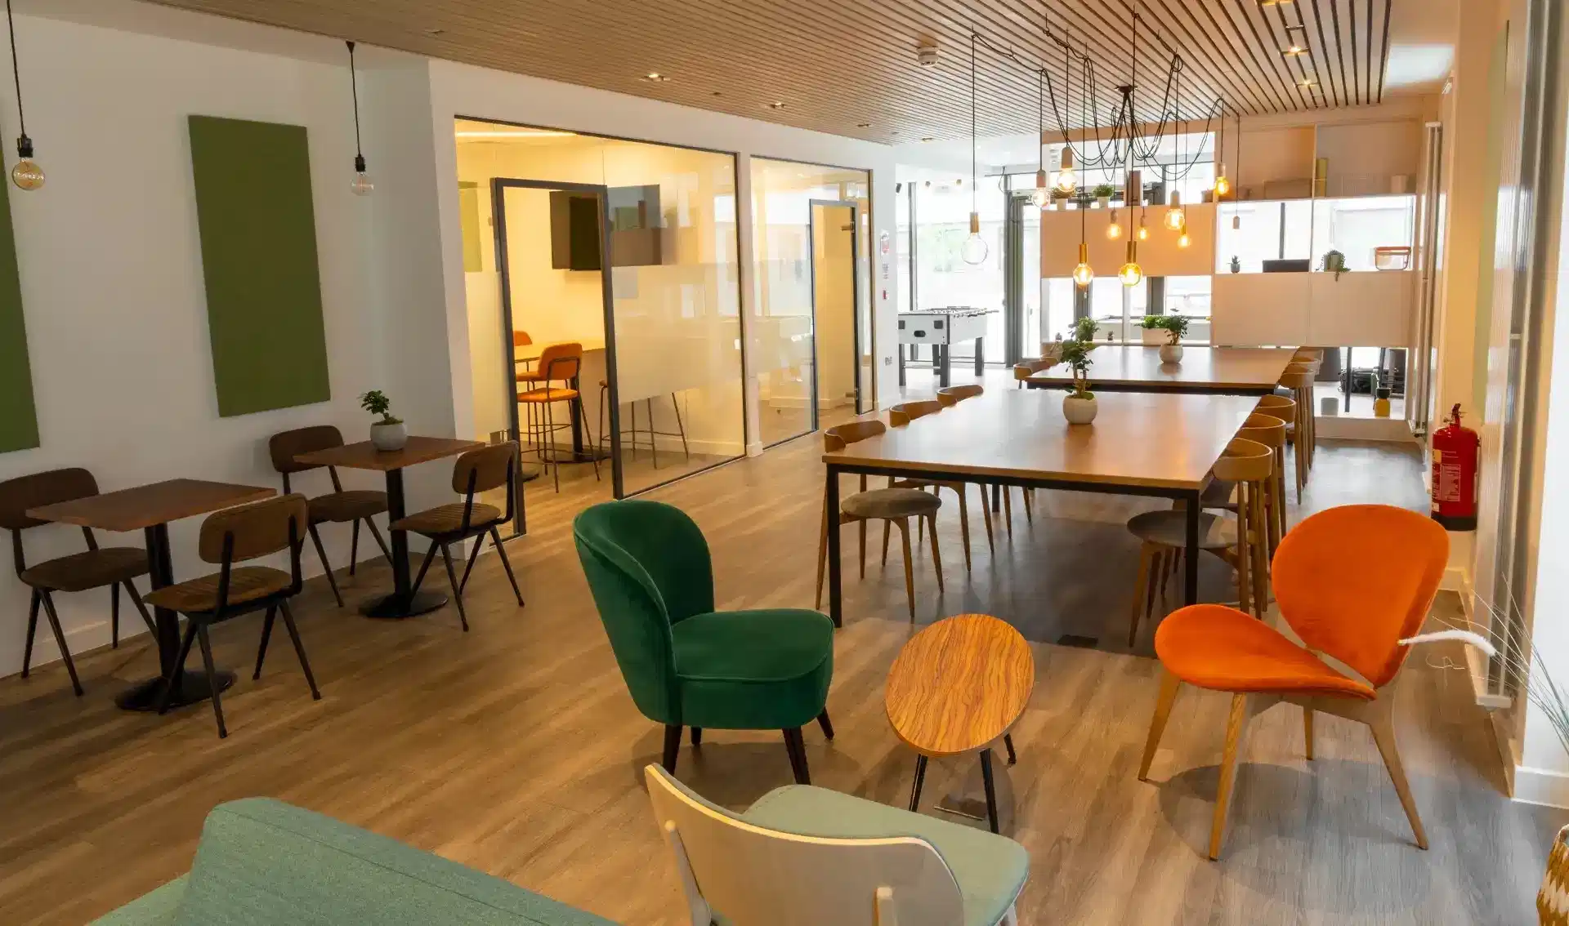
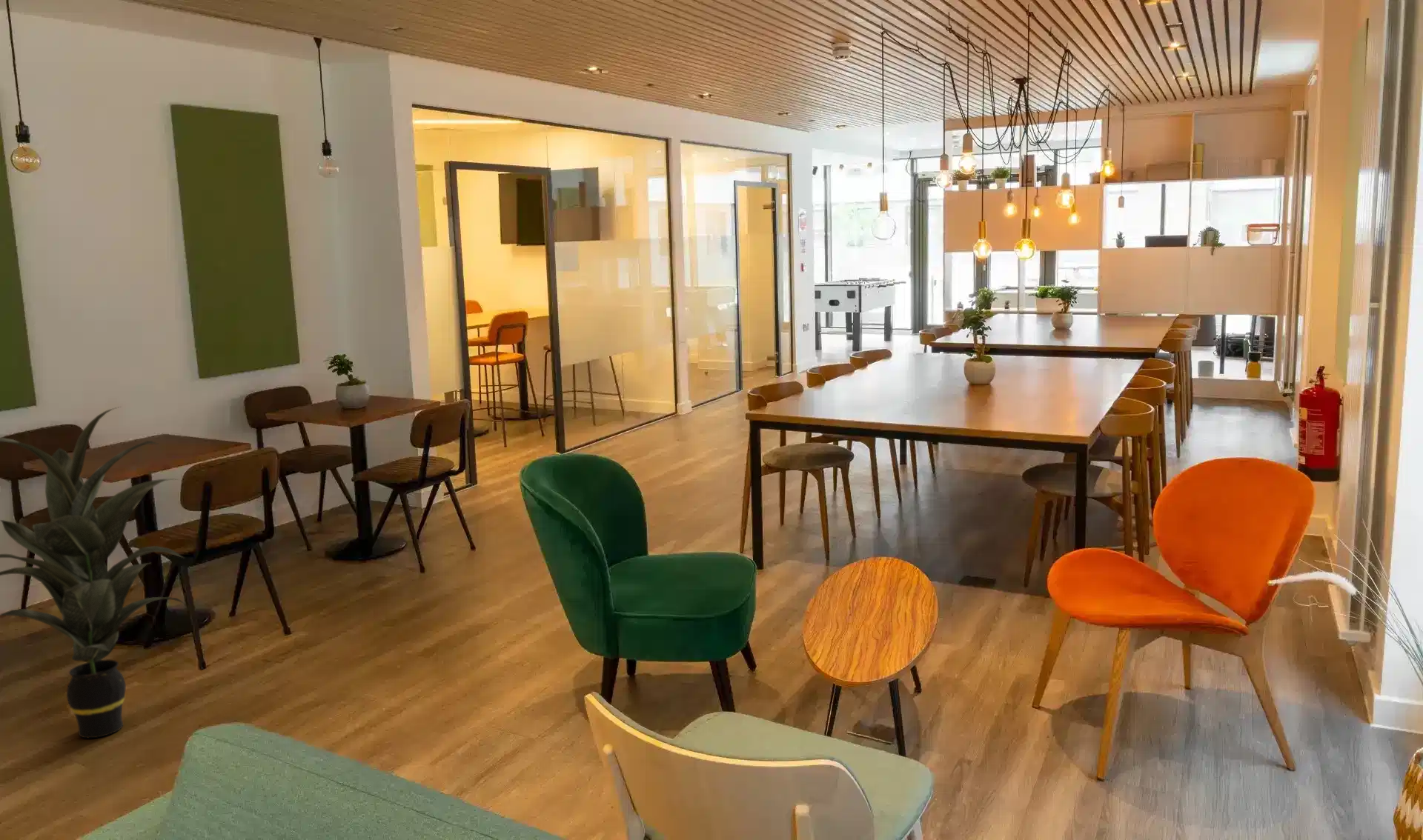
+ indoor plant (97, 573)
